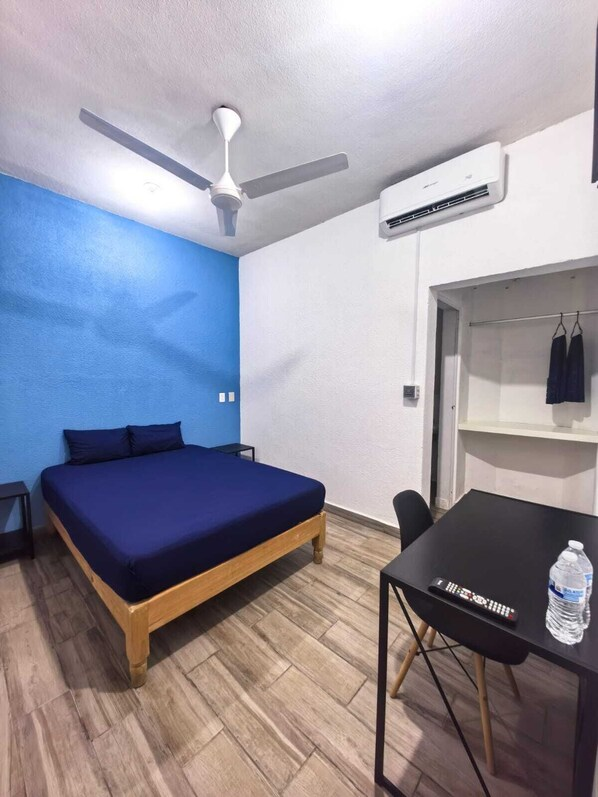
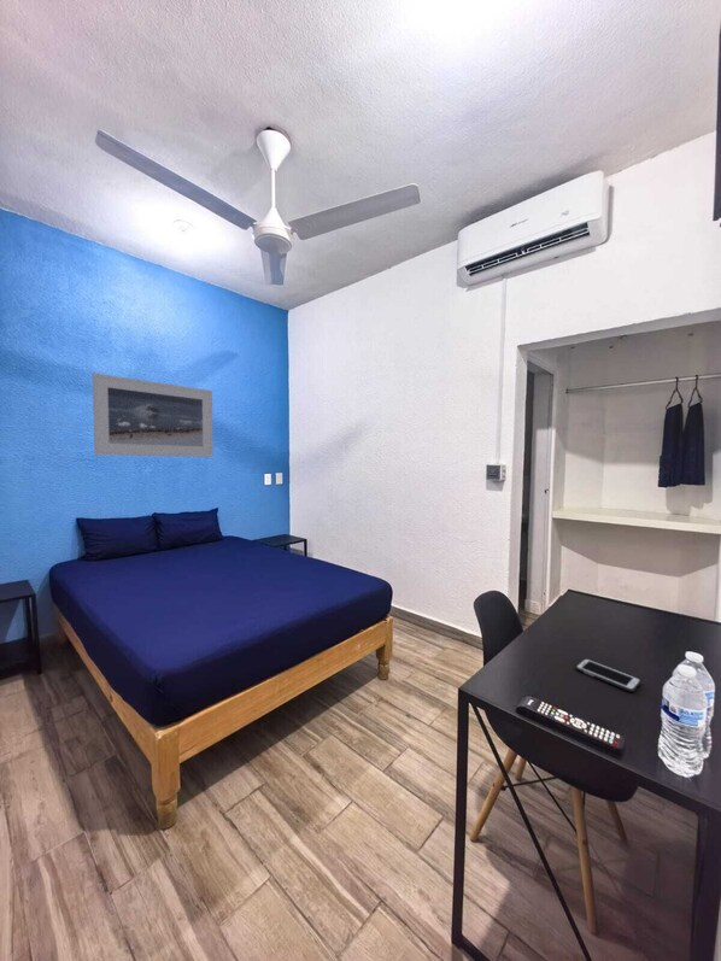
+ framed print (159, 420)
+ cell phone (606, 674)
